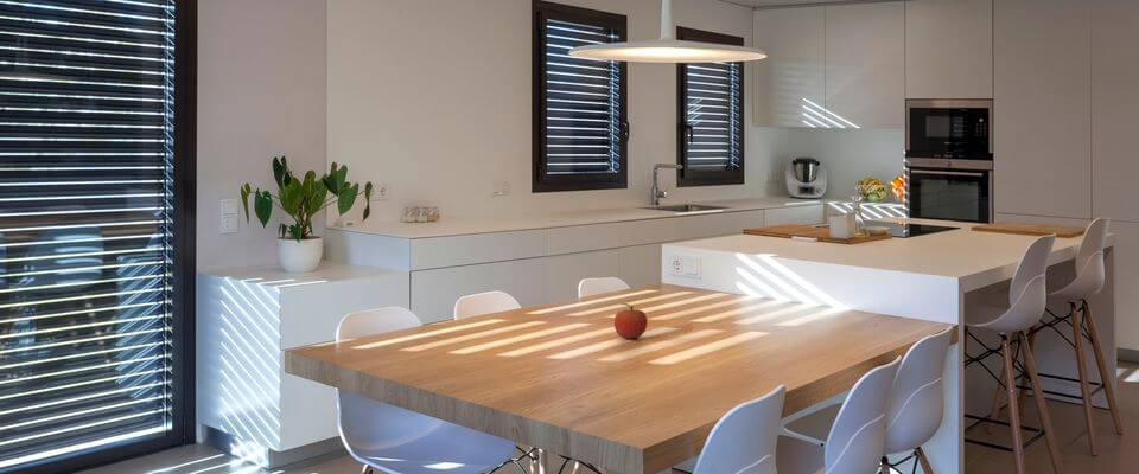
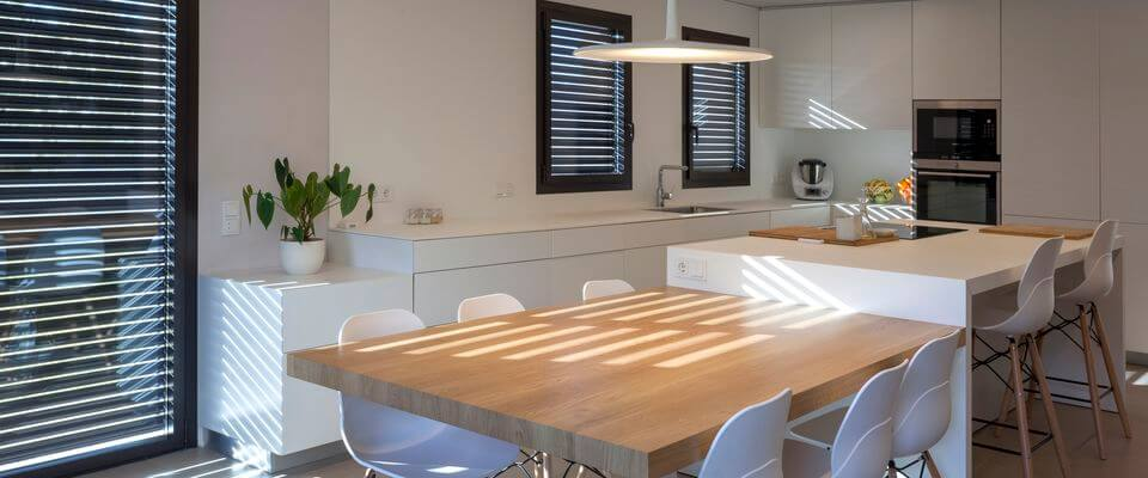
- fruit (630, 320)
